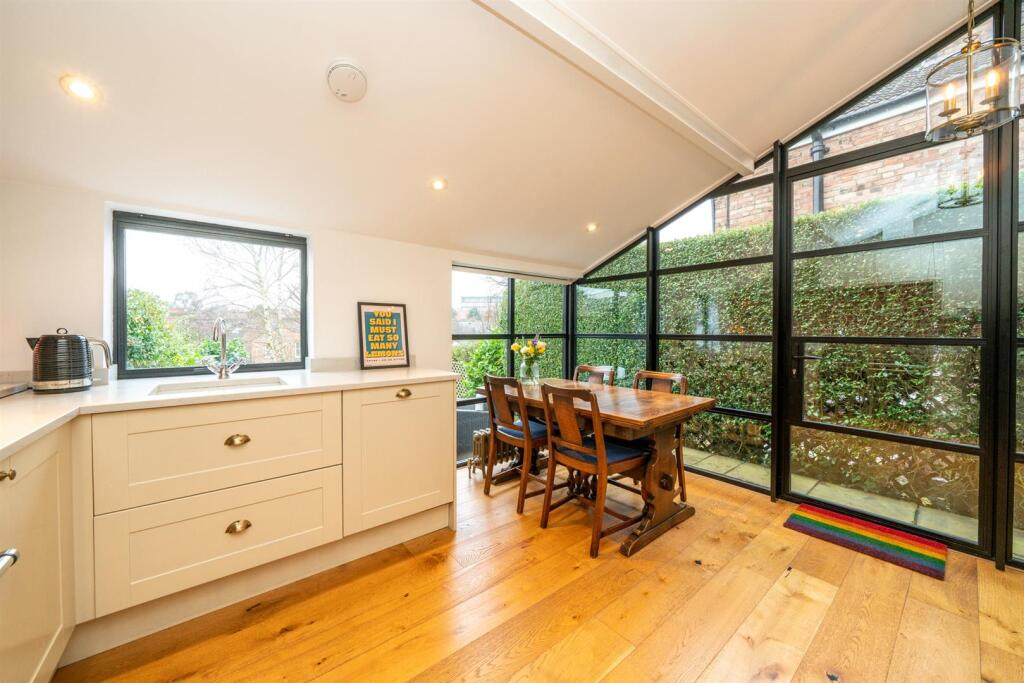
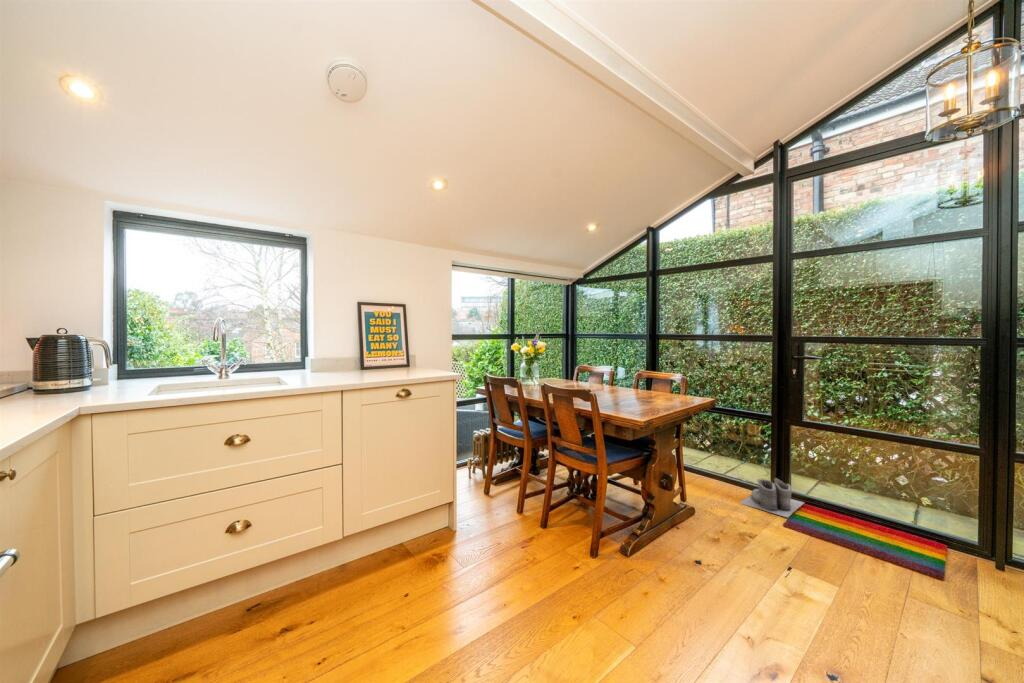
+ boots (772, 490)
